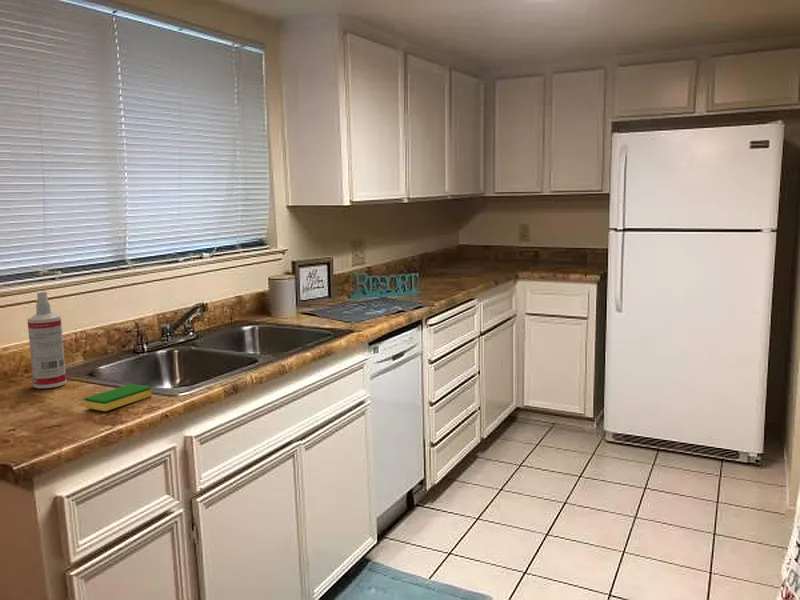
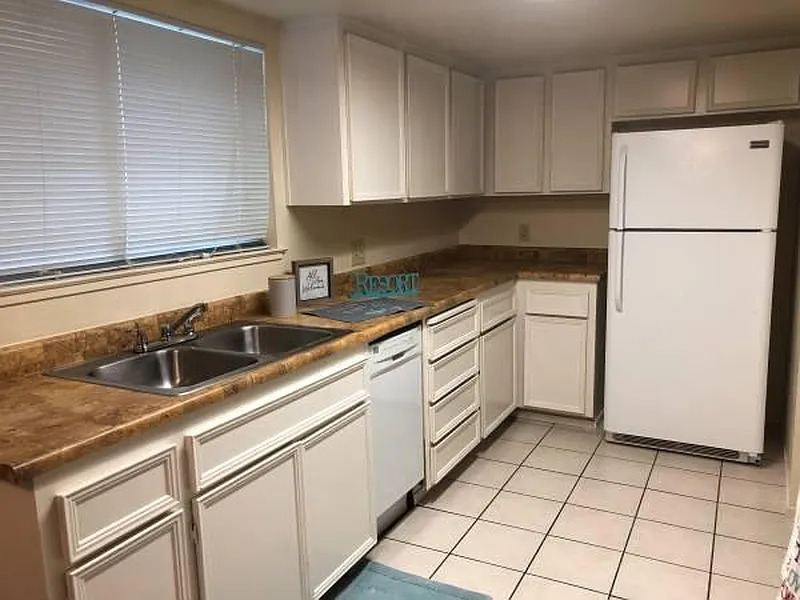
- spray bottle (46, 338)
- dish sponge (119, 397)
